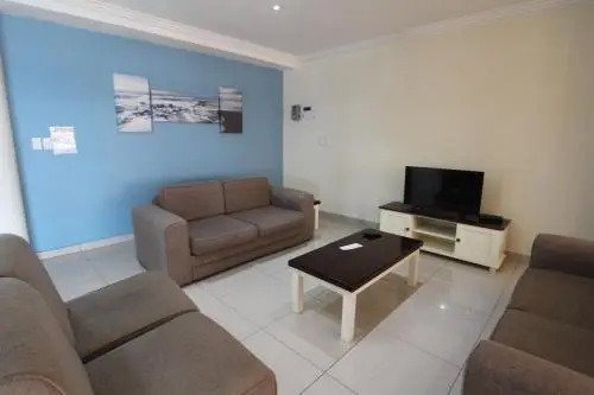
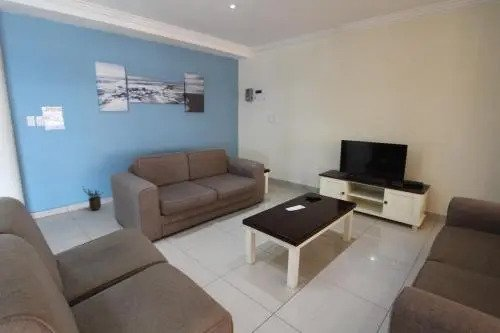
+ potted plant (93, 197)
